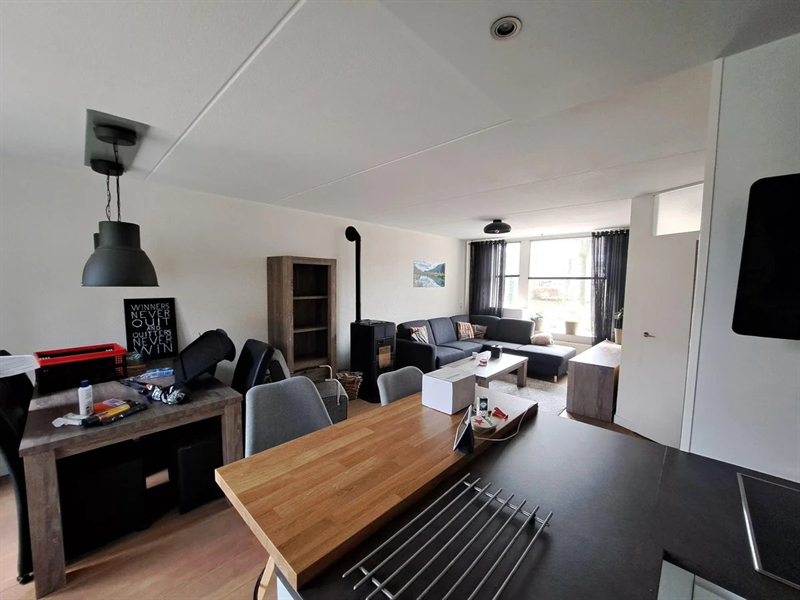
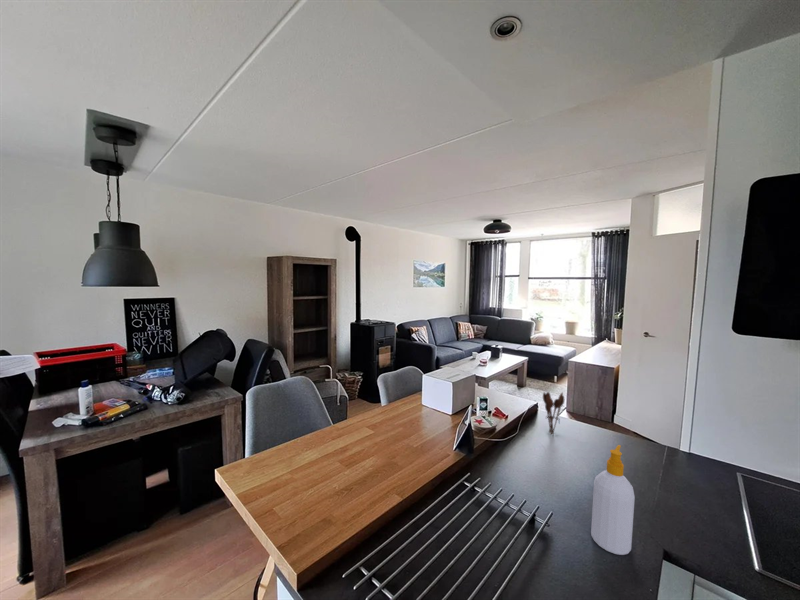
+ utensil holder (554, 412)
+ soap bottle (613, 496)
